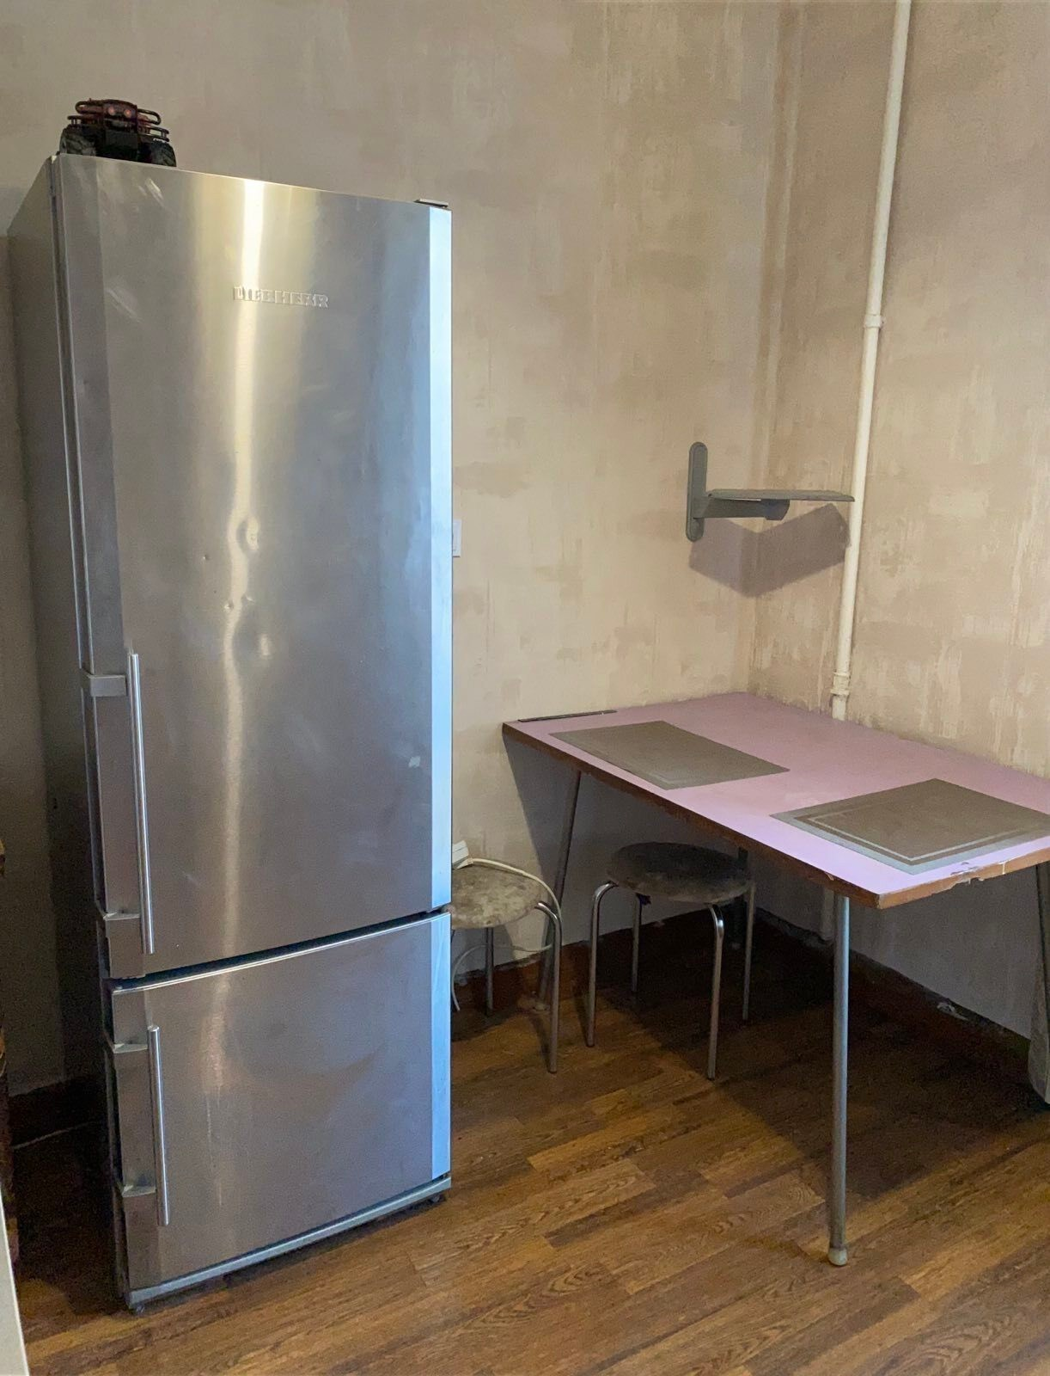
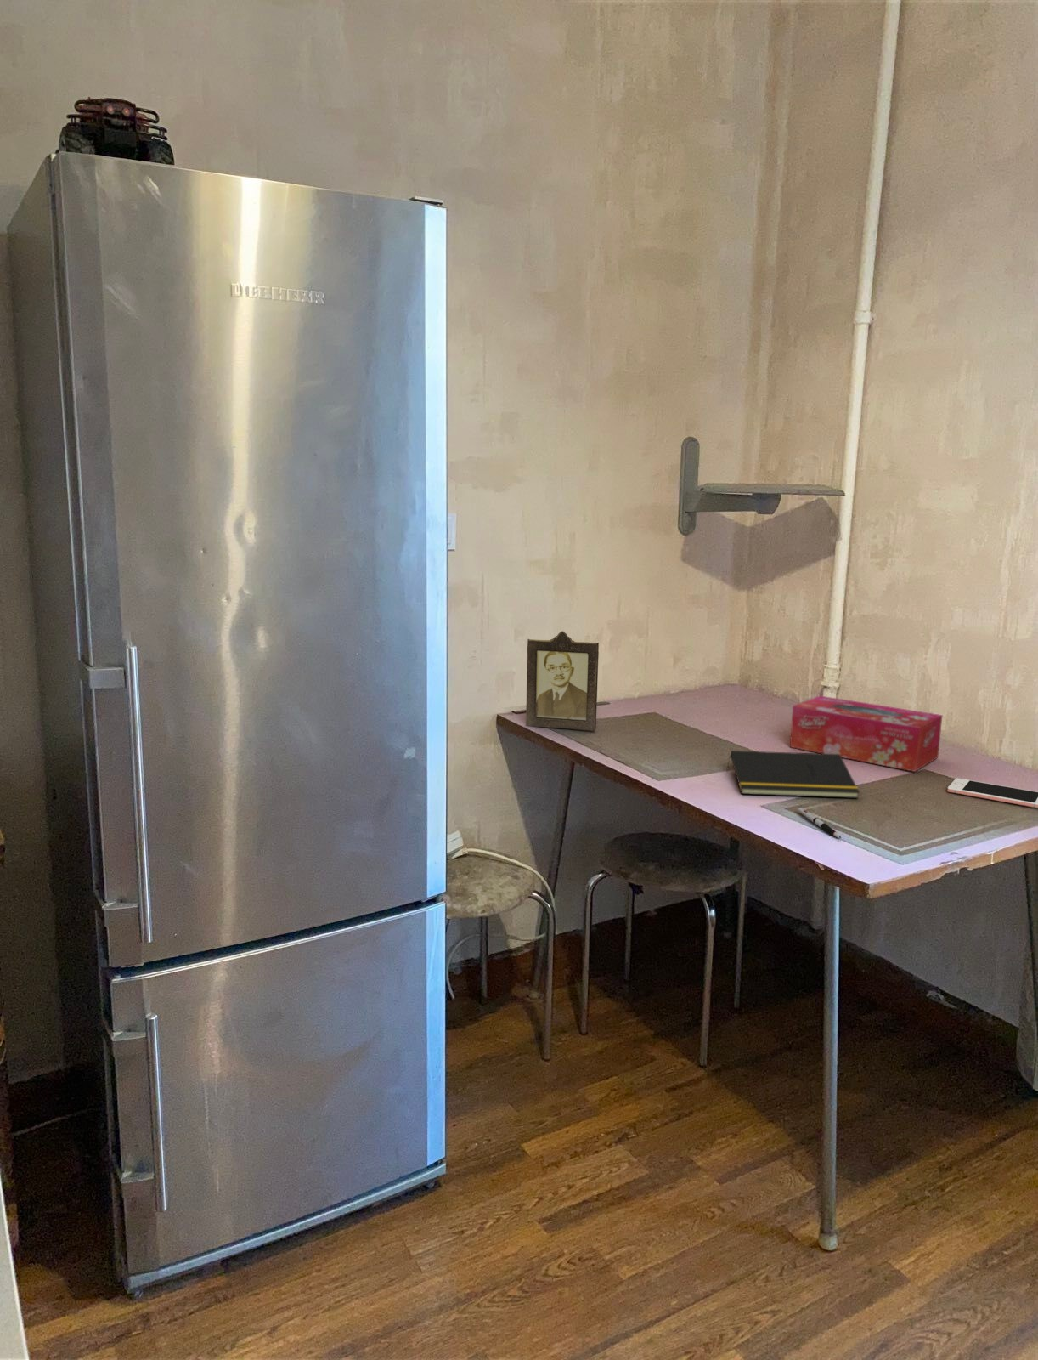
+ cell phone (998, 793)
+ pen (820, 822)
+ tissue box (864, 731)
+ photo frame (564, 676)
+ notepad (792, 772)
